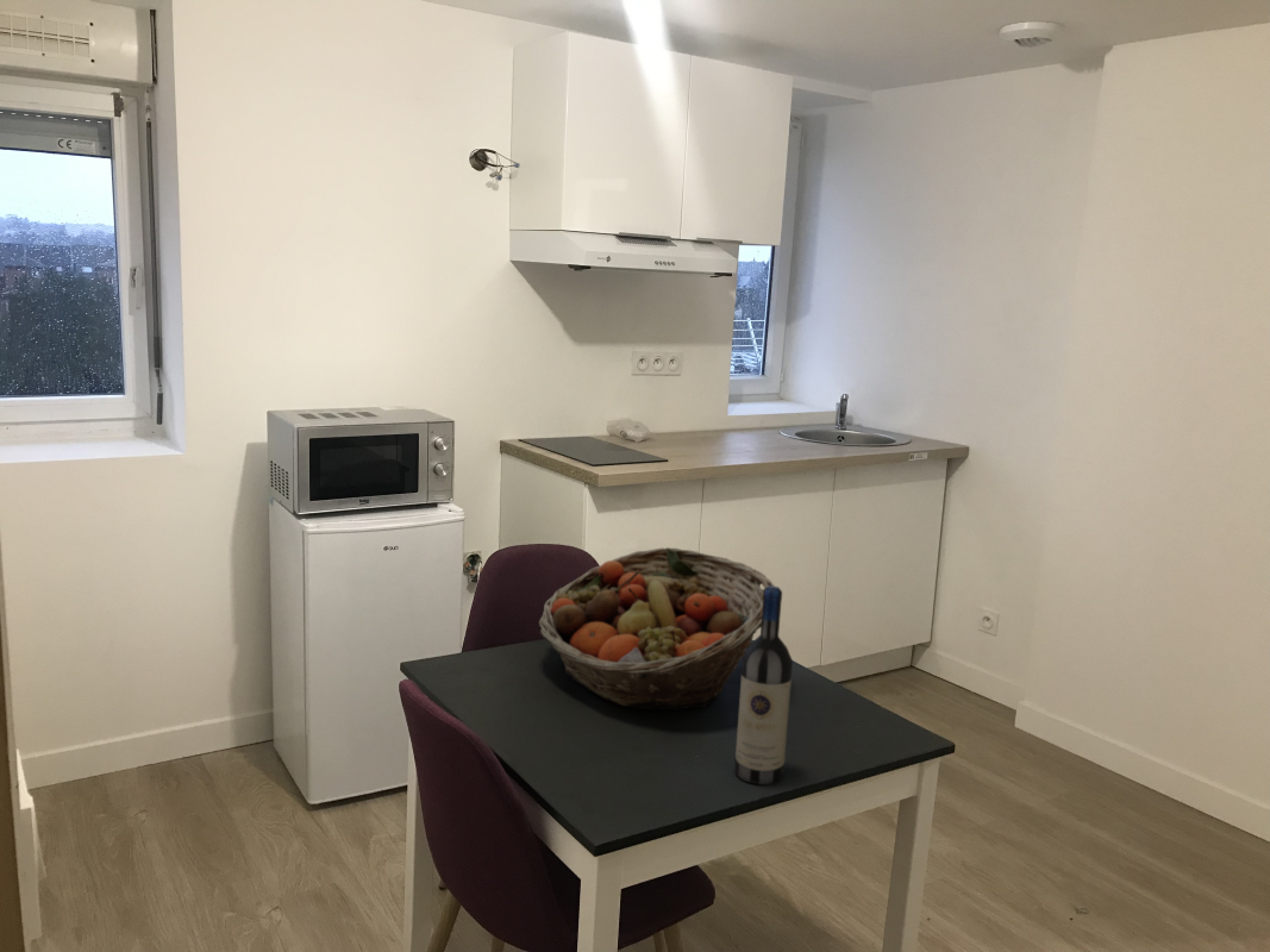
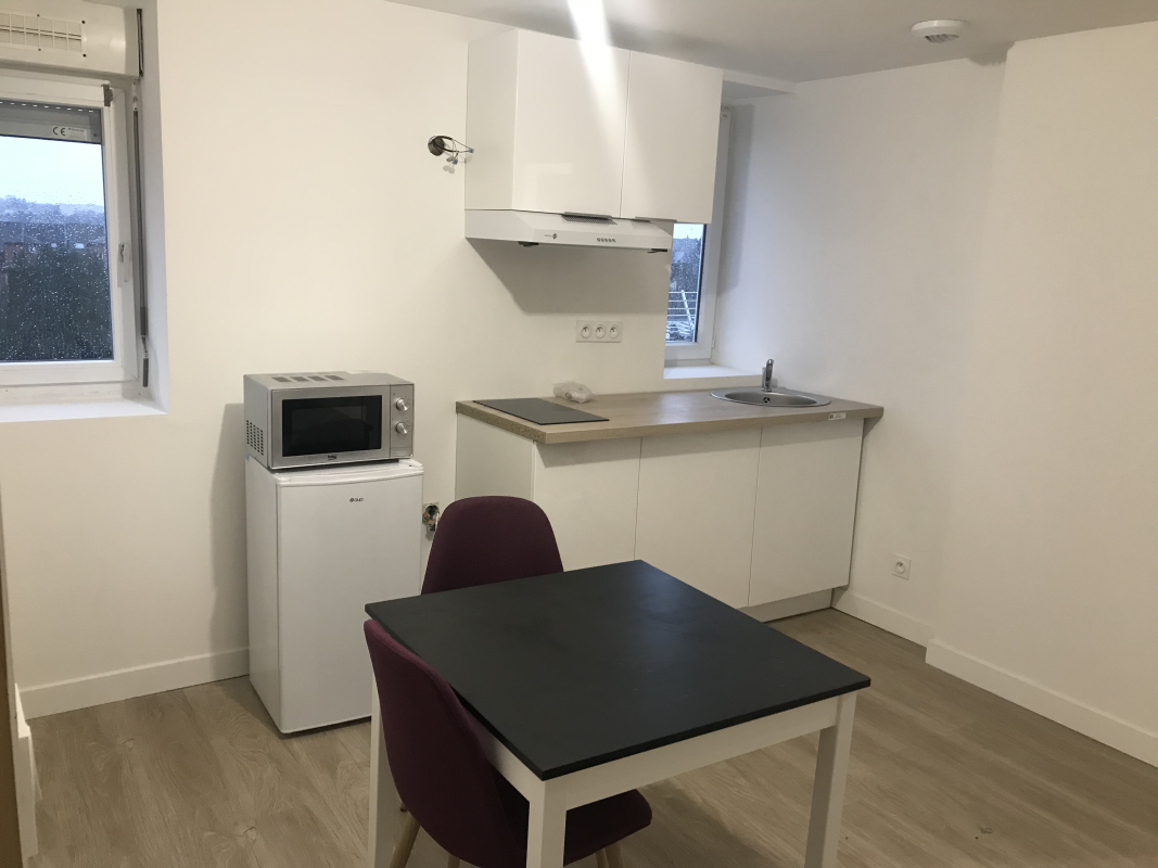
- fruit basket (655, 622)
- wine bottle (765, 681)
